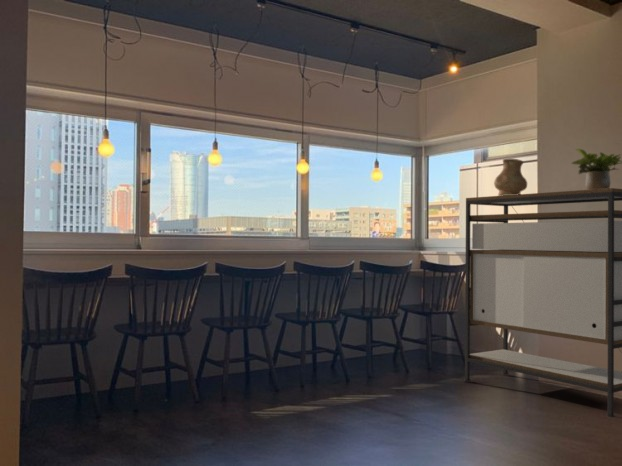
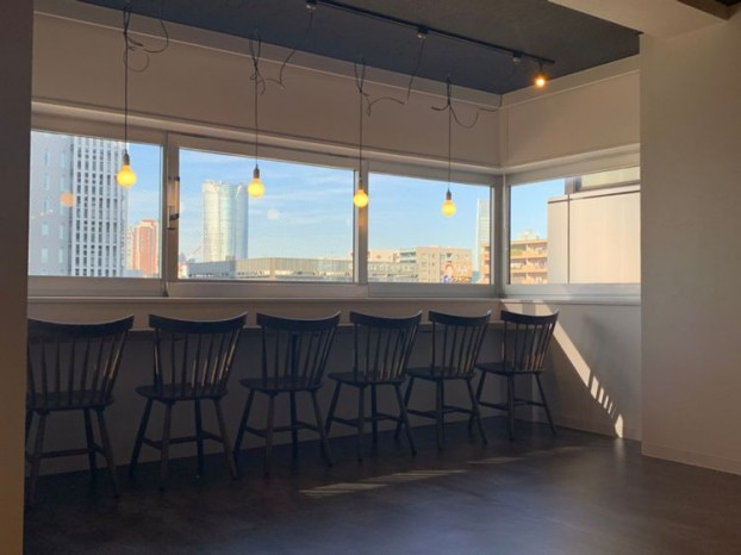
- vase (510, 178)
- potted plant (598, 169)
- shelving unit (550, 293)
